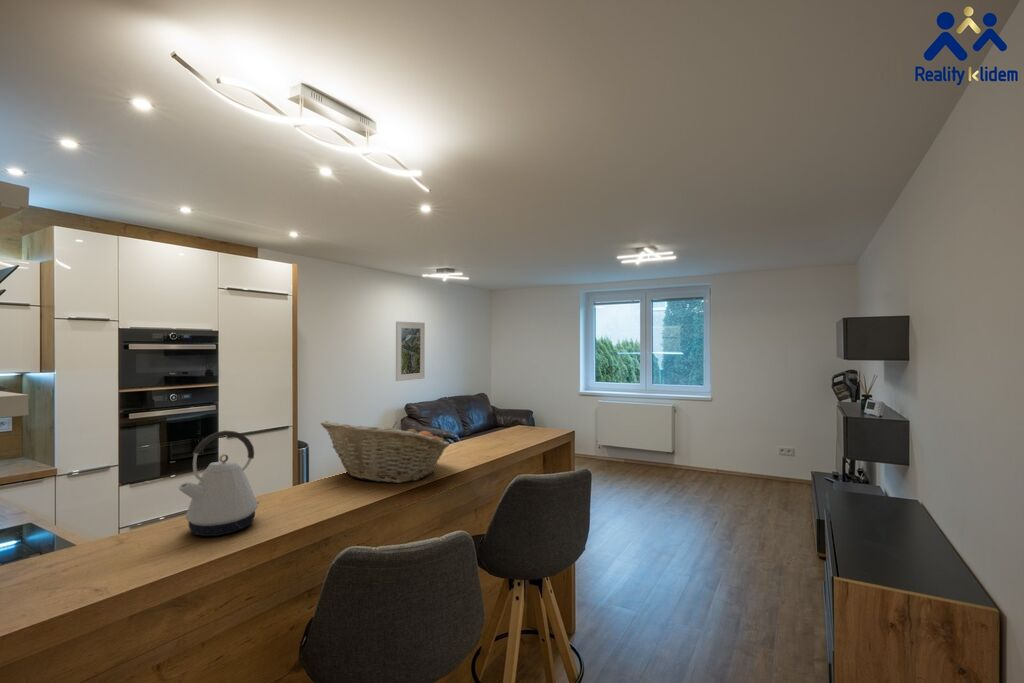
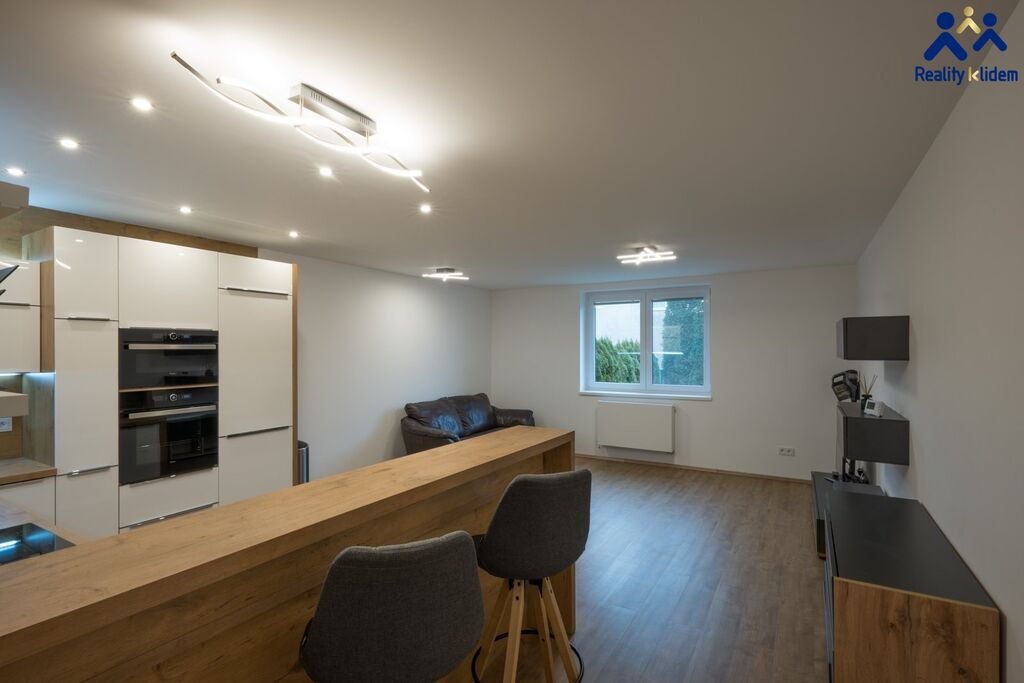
- kettle (220, 479)
- fruit basket (385, 444)
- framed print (410, 350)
